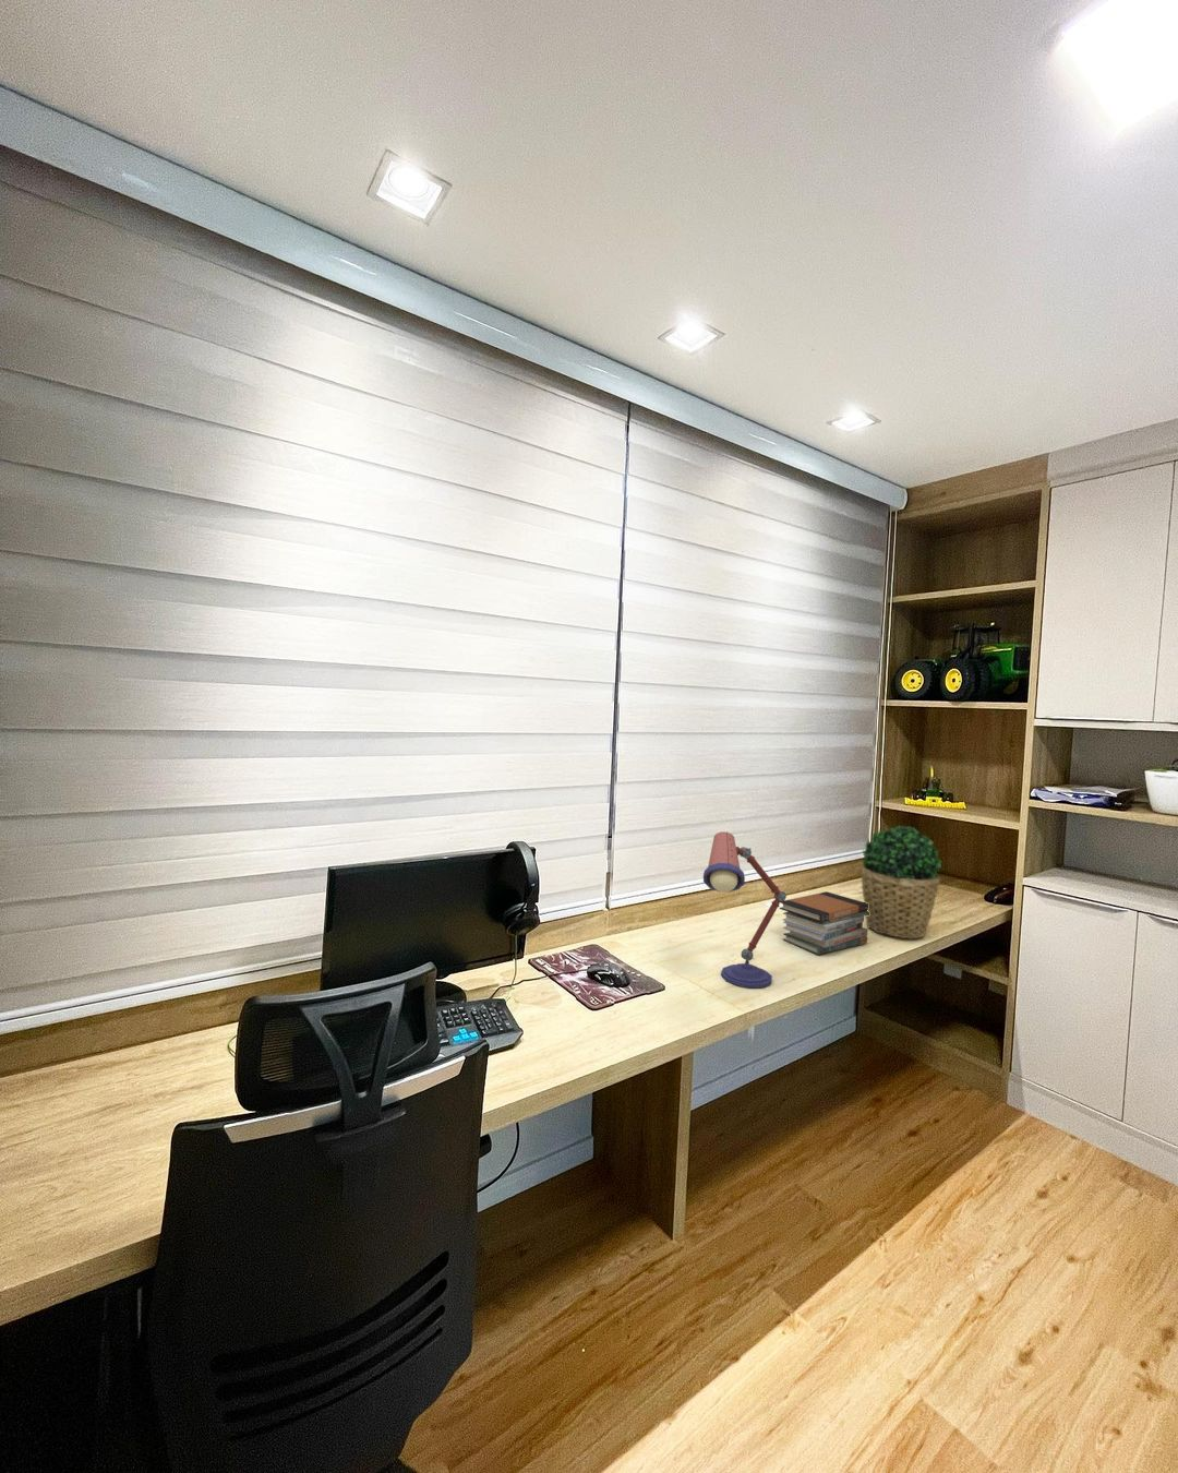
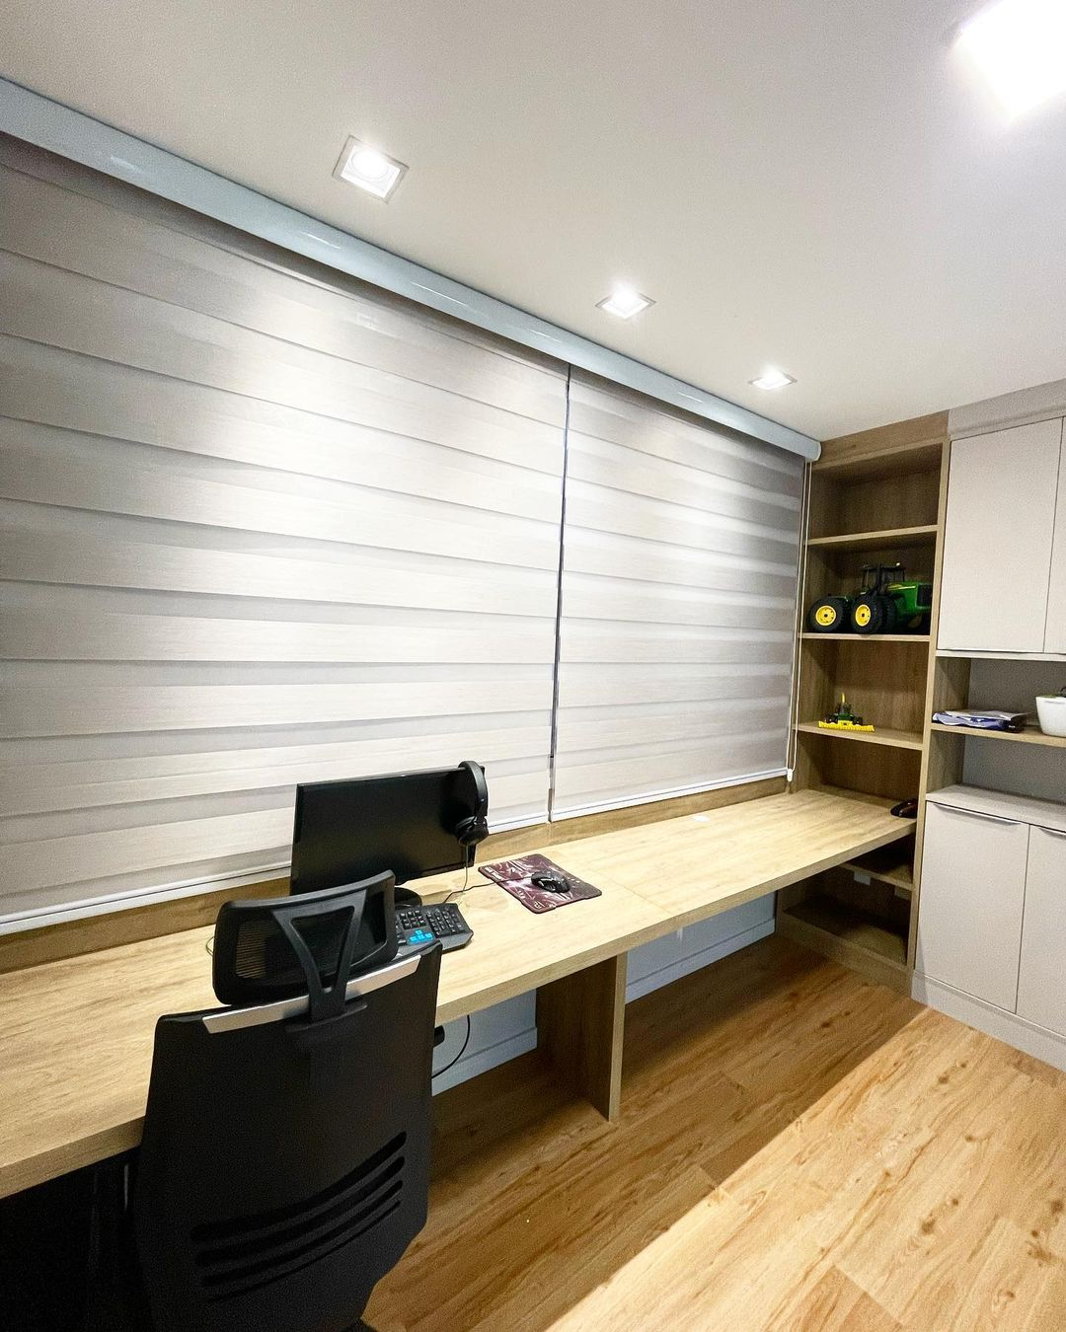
- potted plant (899, 878)
- book stack (823, 922)
- desk lamp (763, 917)
